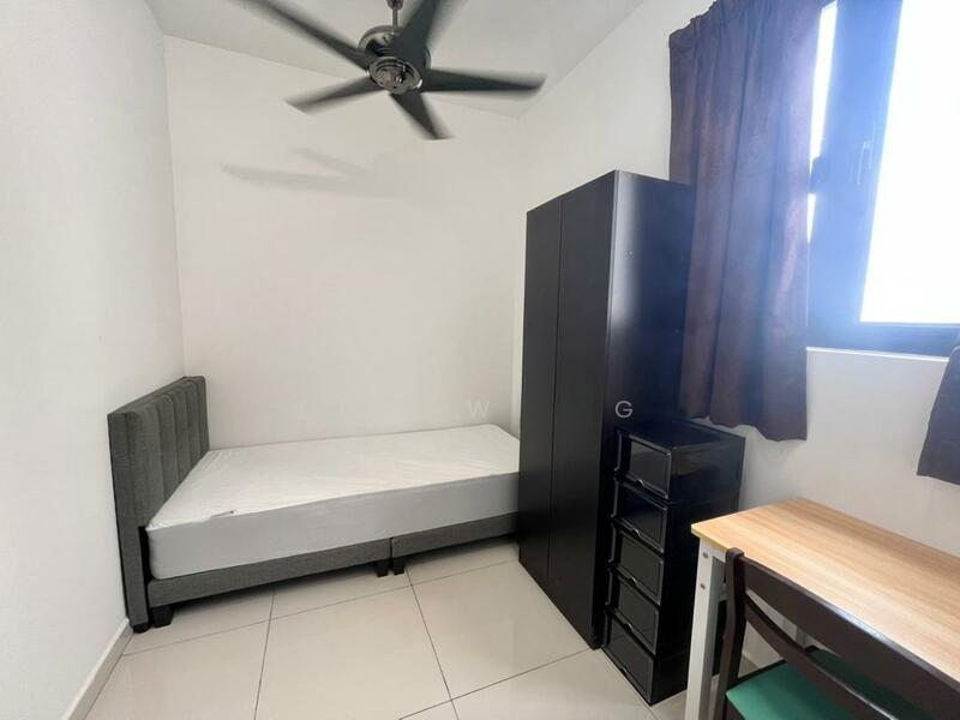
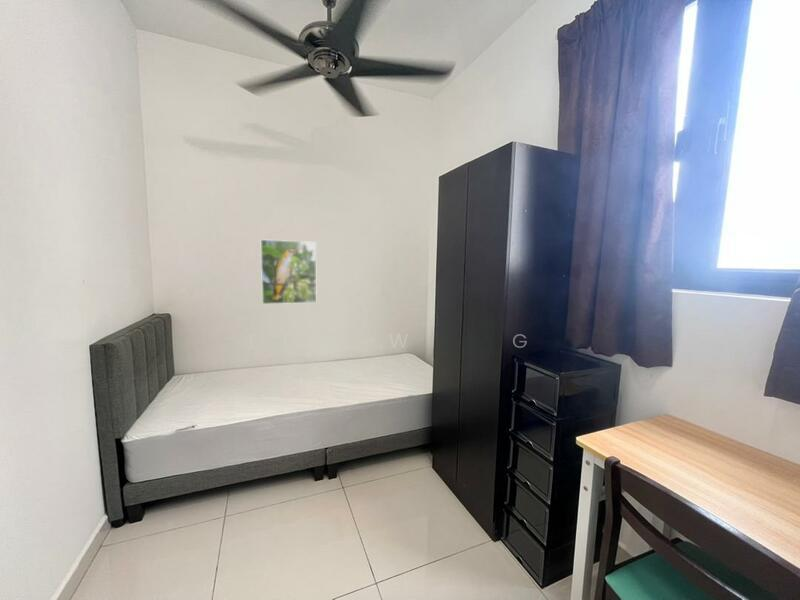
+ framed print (289, 272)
